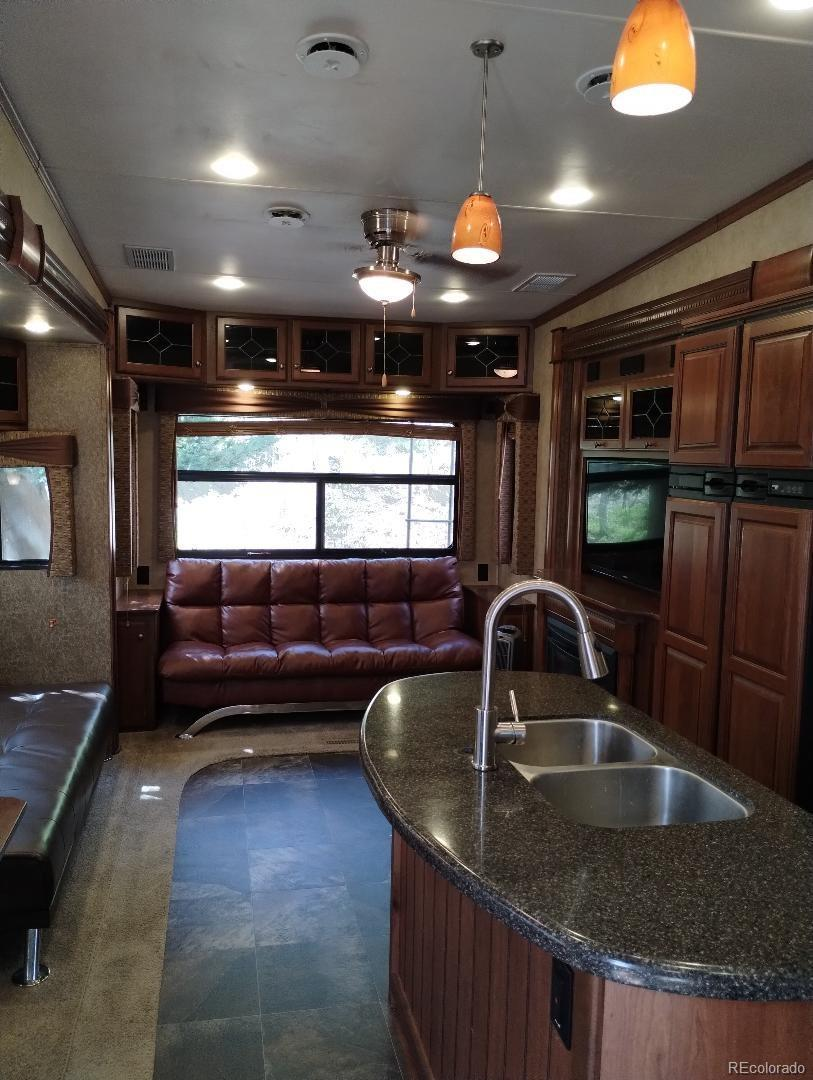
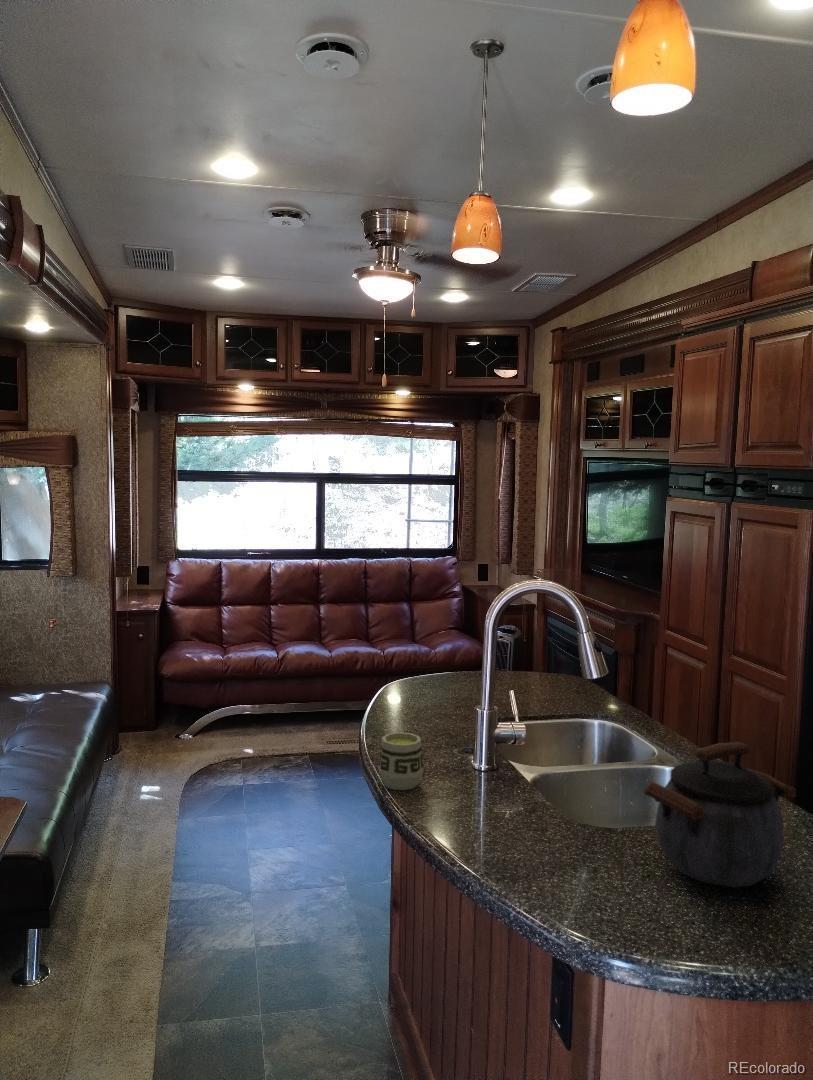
+ kettle (719, 809)
+ cup (401, 761)
